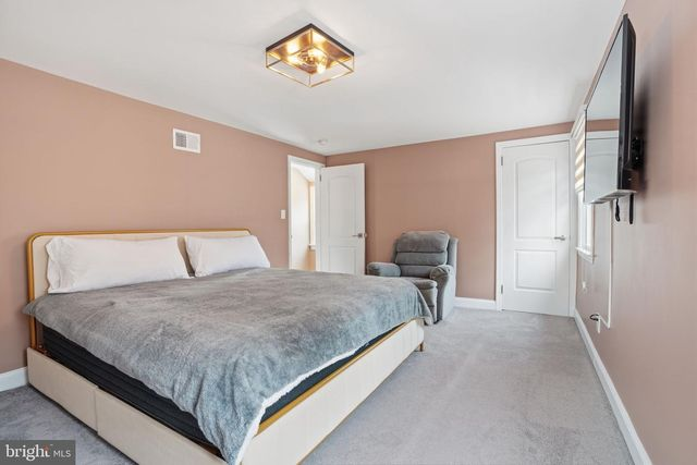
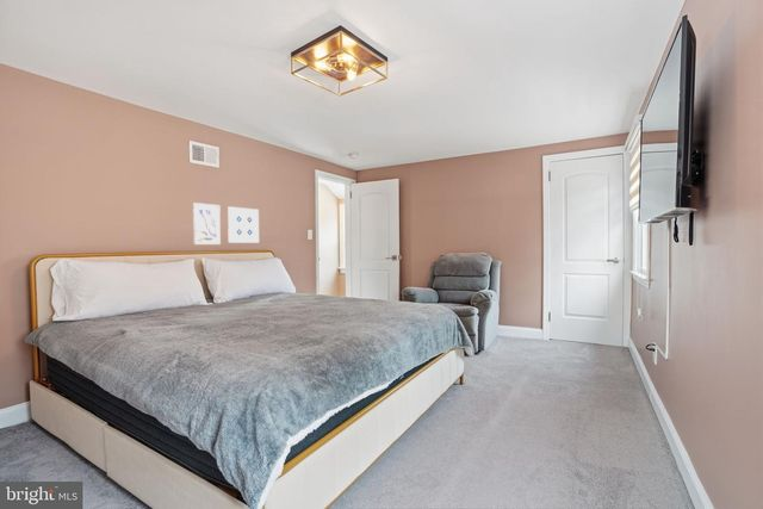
+ wall art (243, 225)
+ wall art (206, 224)
